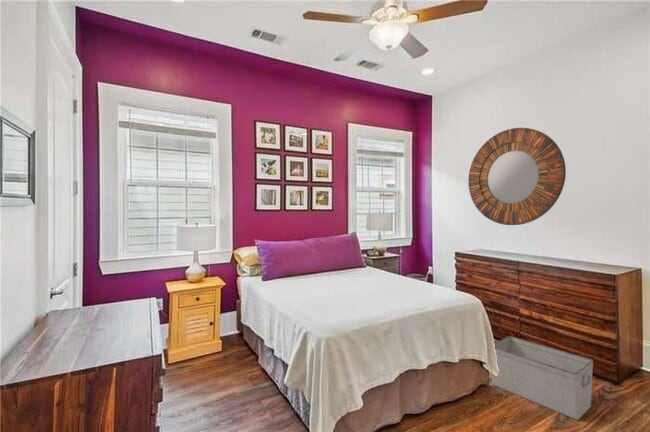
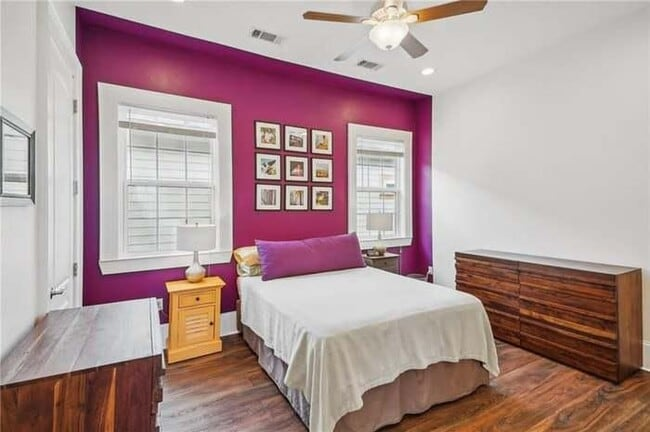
- home mirror (511, 177)
- storage bin (538, 373)
